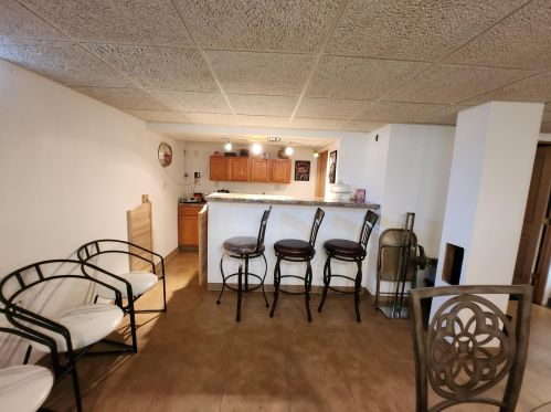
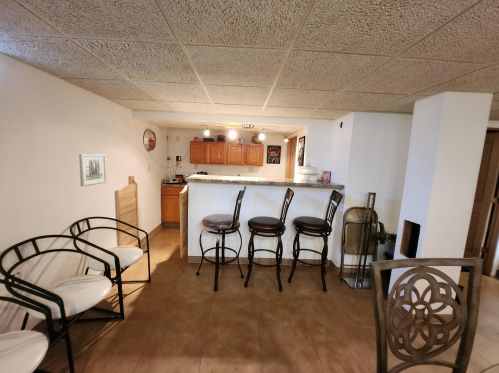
+ wall art (94, 169)
